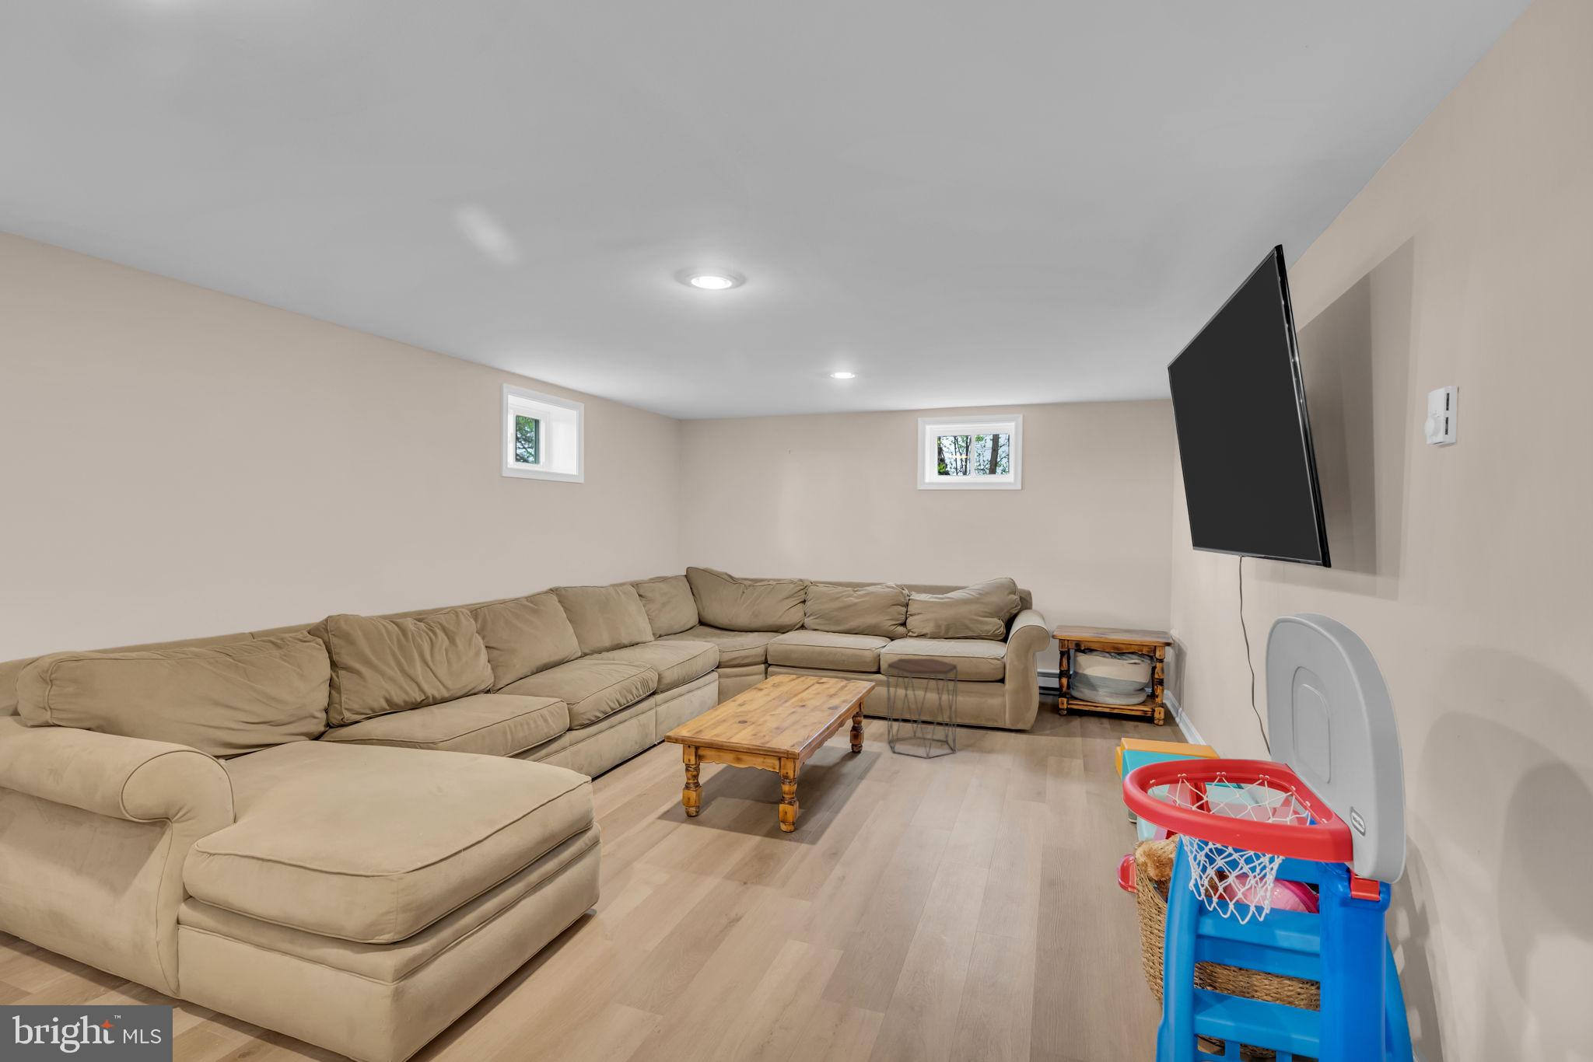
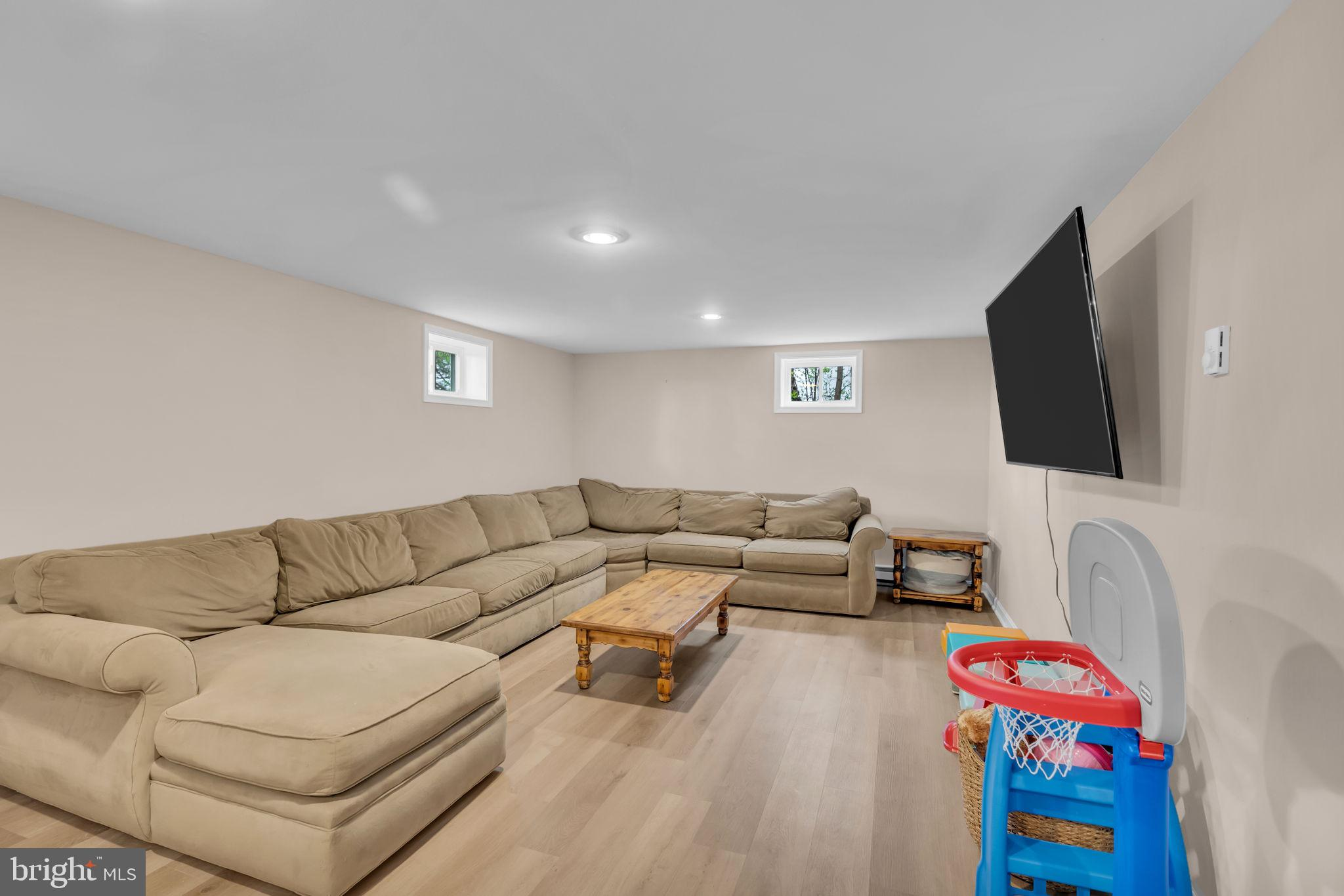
- side table (922, 705)
